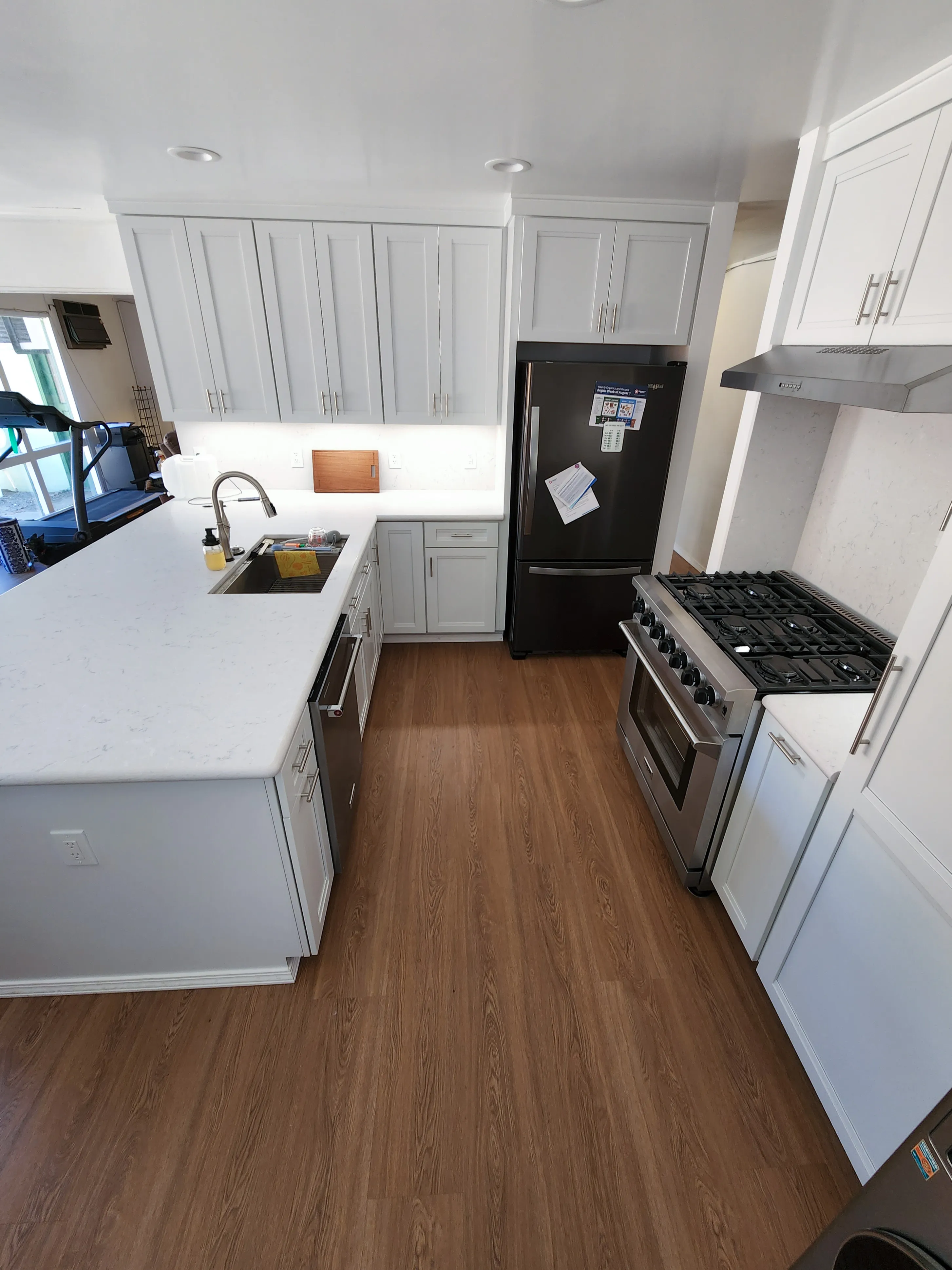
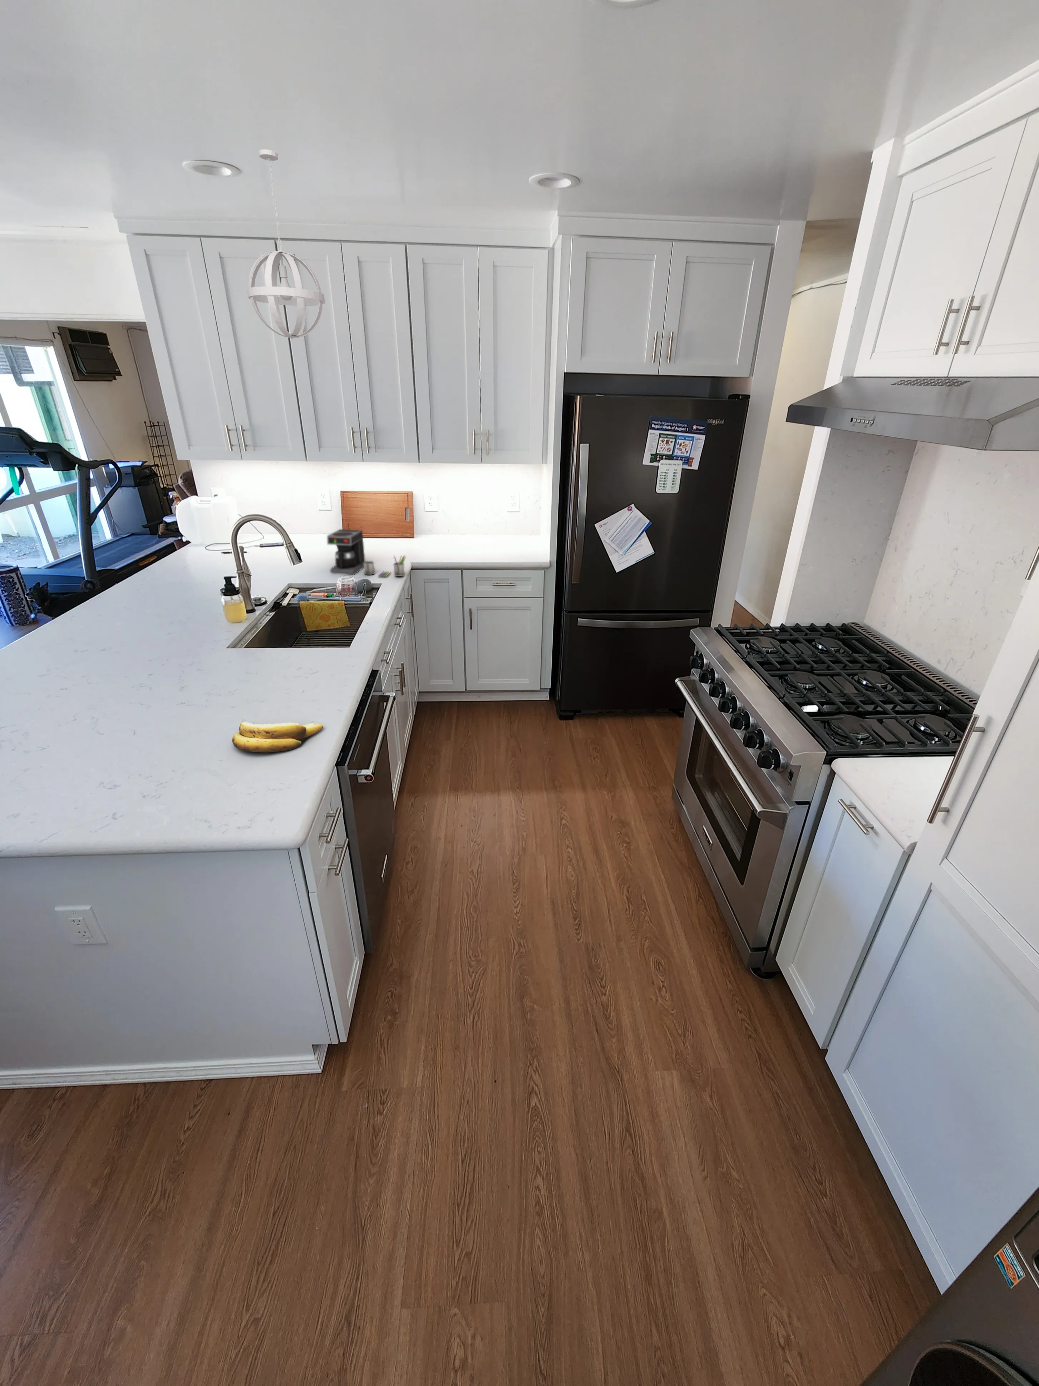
+ banana (275, 727)
+ coffee maker (365, 554)
+ pendant light (280, 251)
